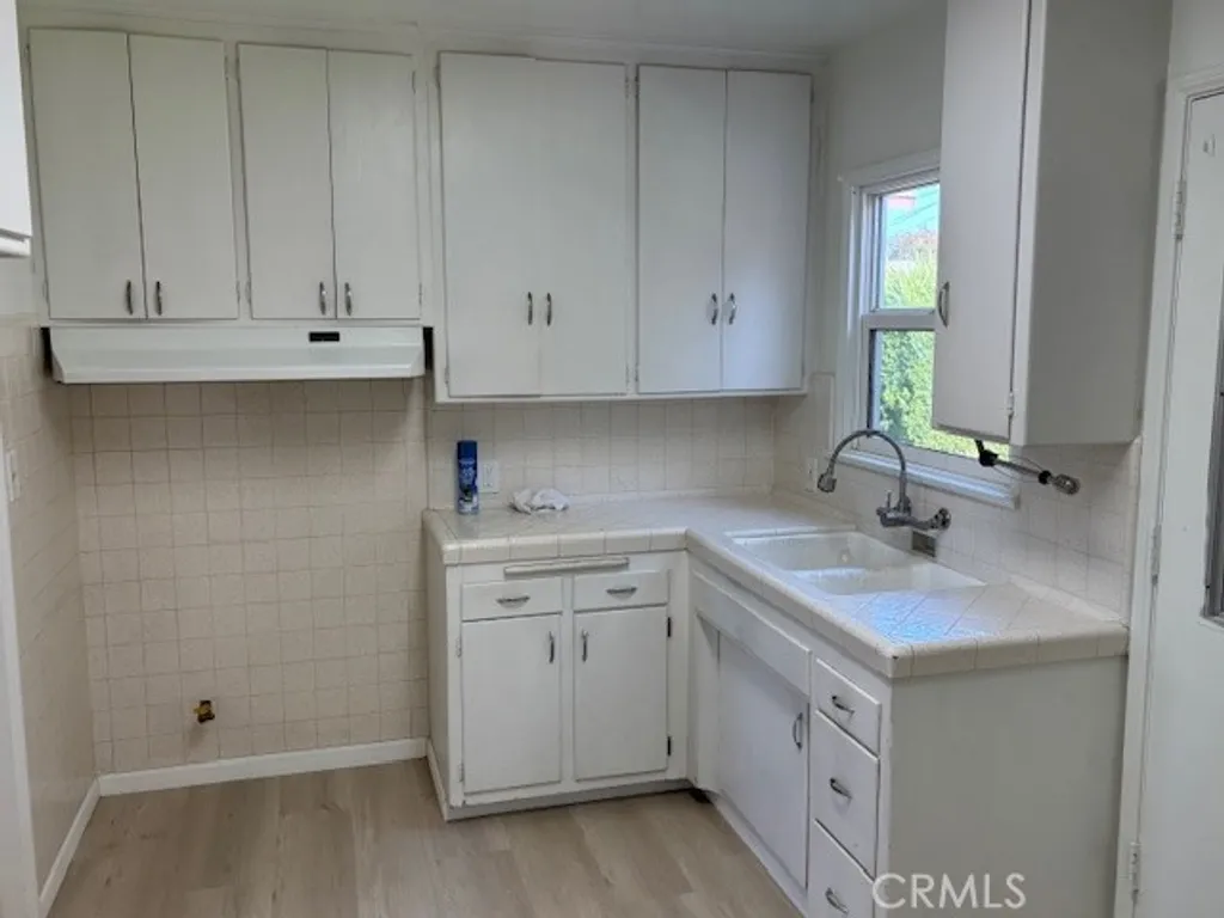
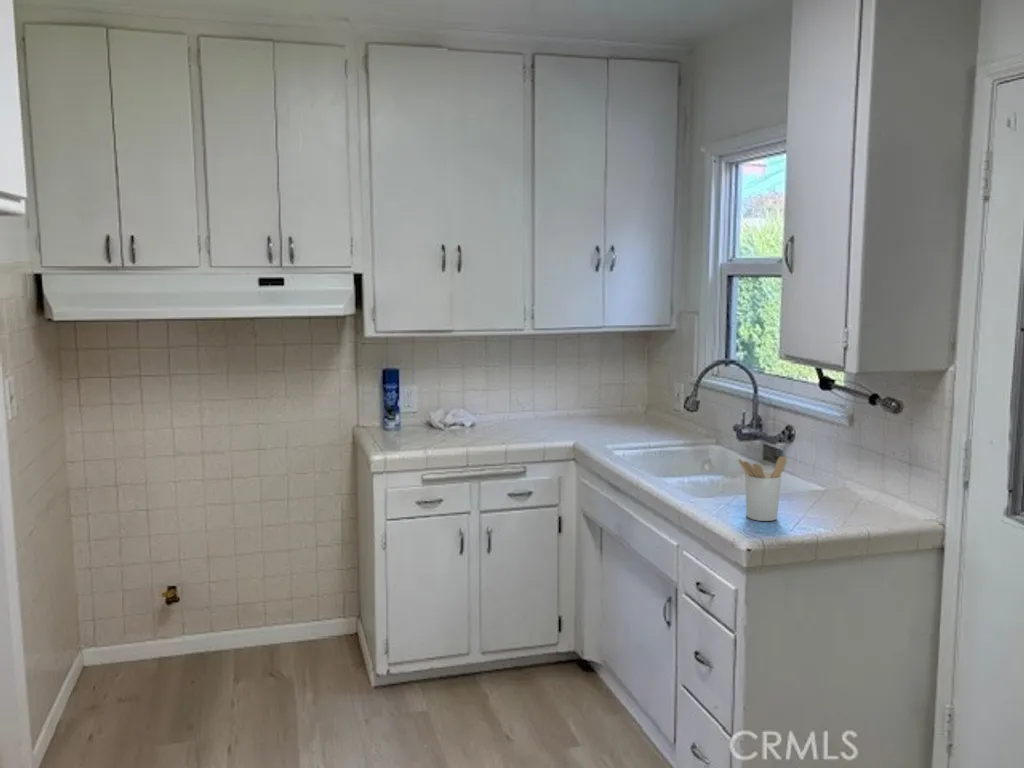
+ utensil holder (758, 487)
